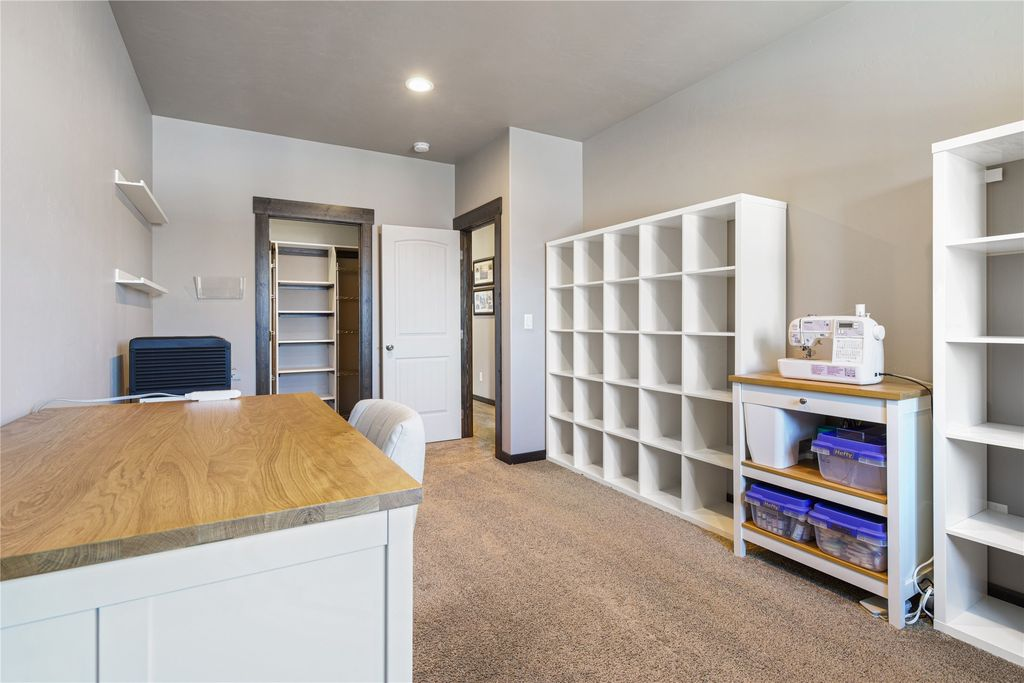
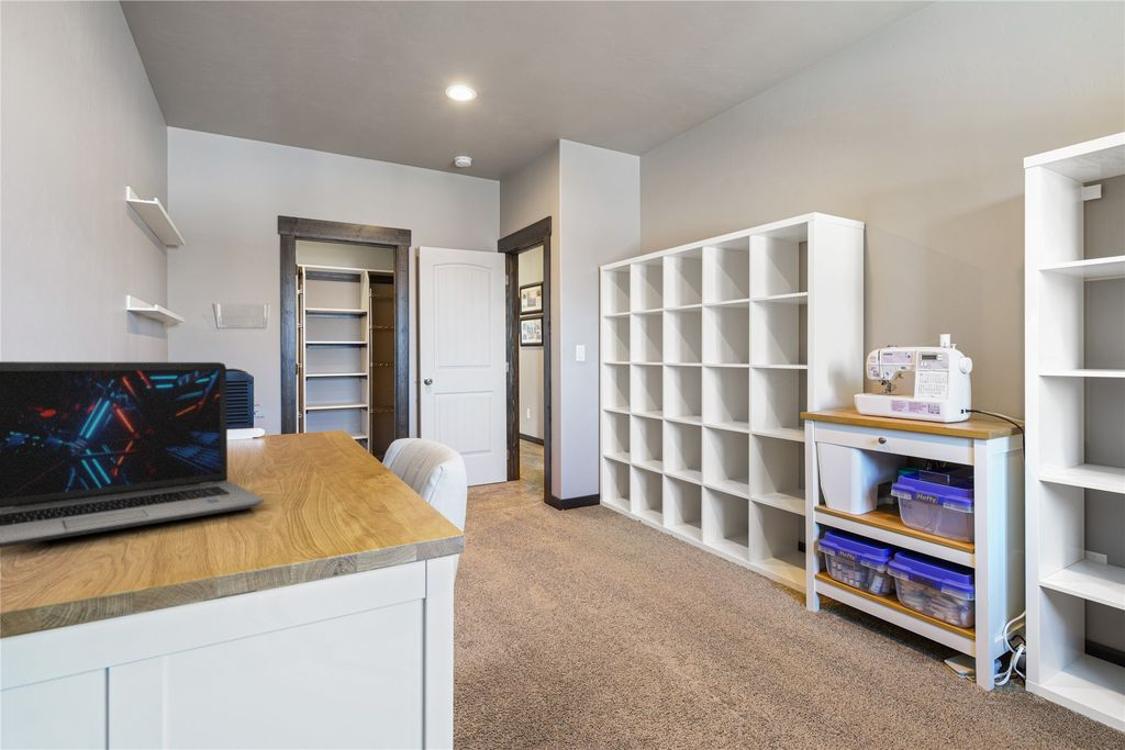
+ laptop (123, 439)
